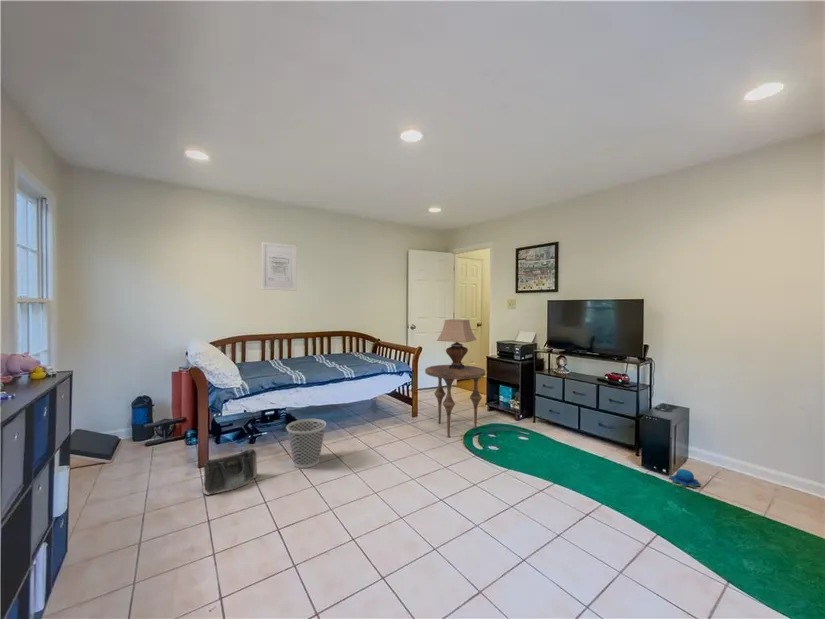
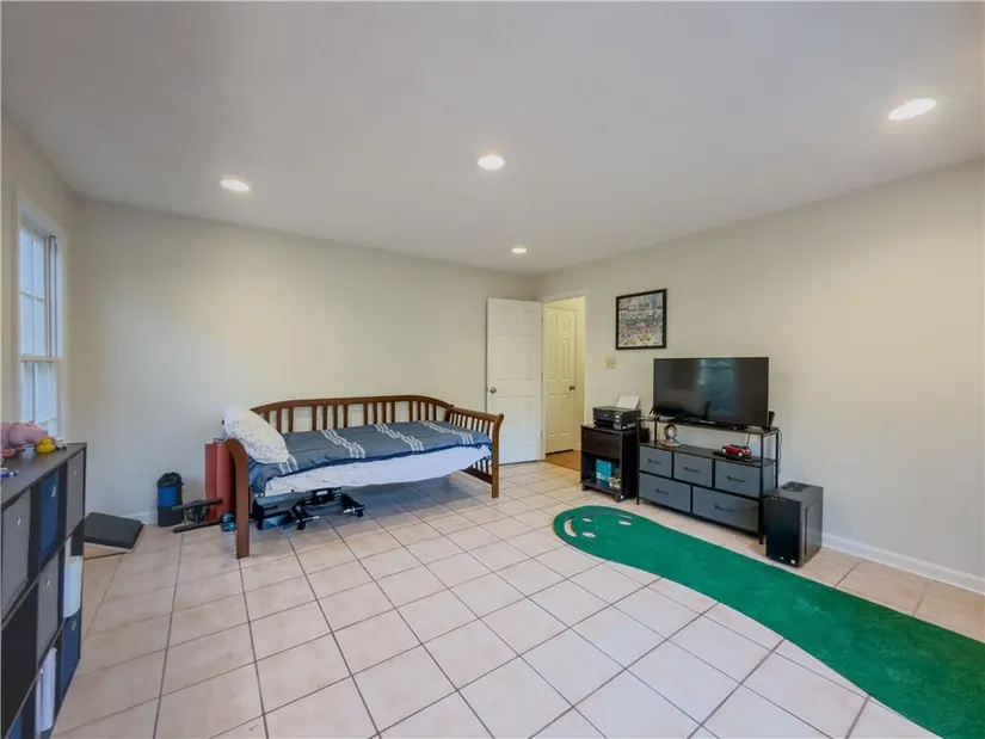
- plush toy (684, 476)
- table lamp (457, 343)
- wastebasket (306, 443)
- side table (452, 399)
- wall art (279, 267)
- saddlebag (230, 468)
